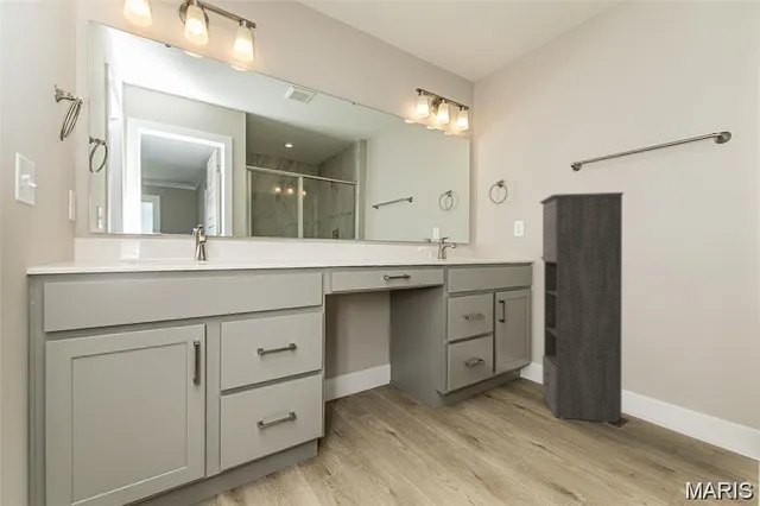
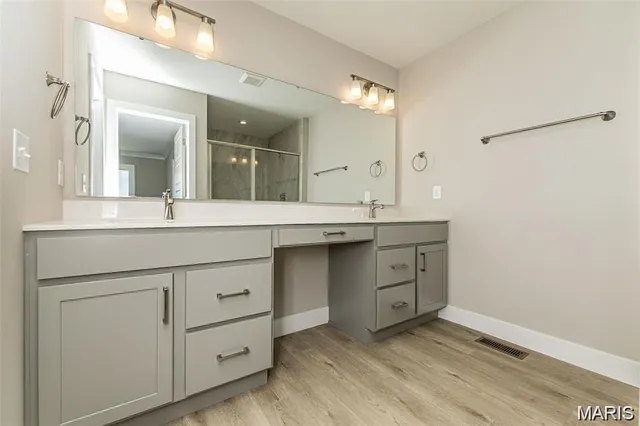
- storage cabinet (577, 303)
